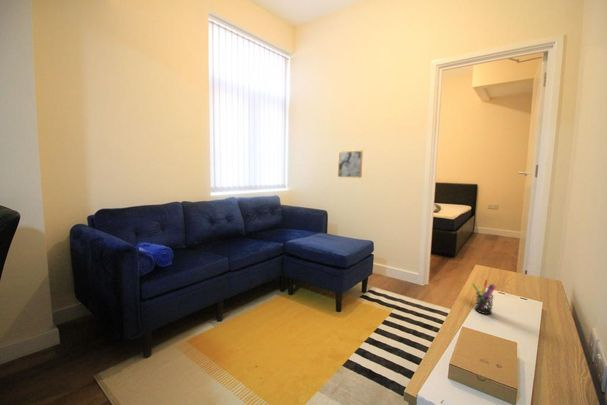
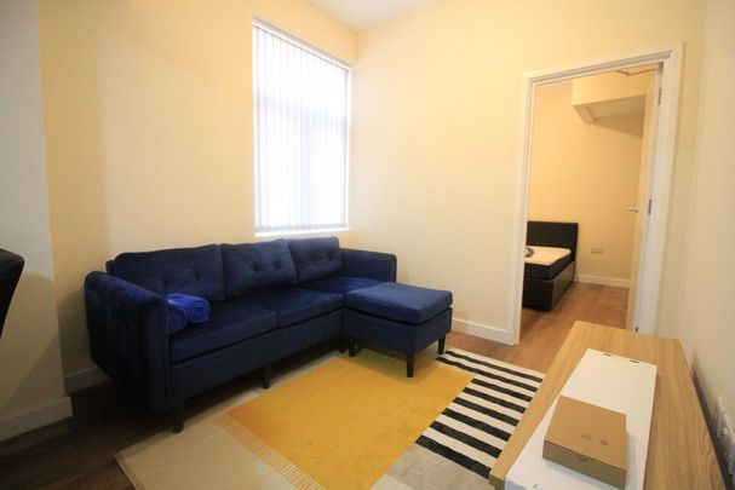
- wall art (349, 164)
- pen holder (482, 295)
